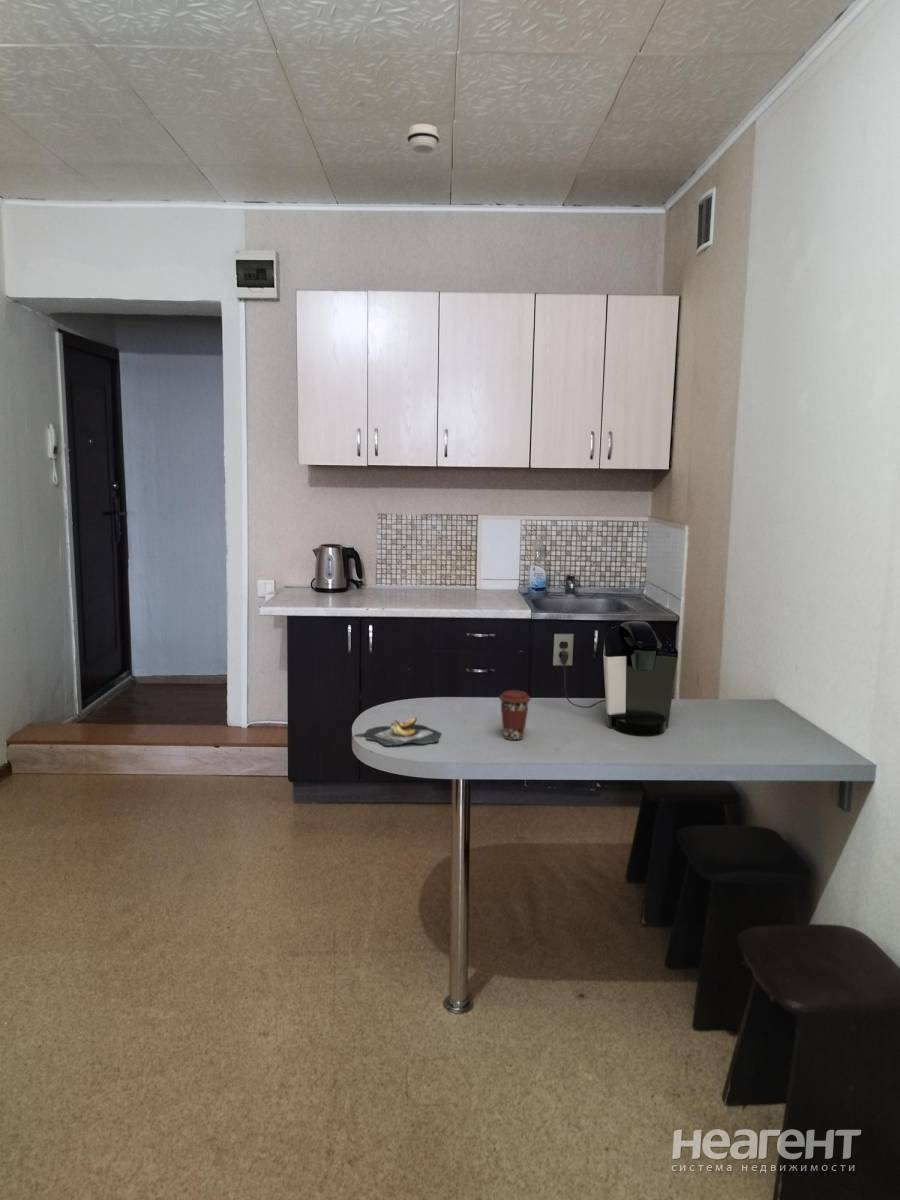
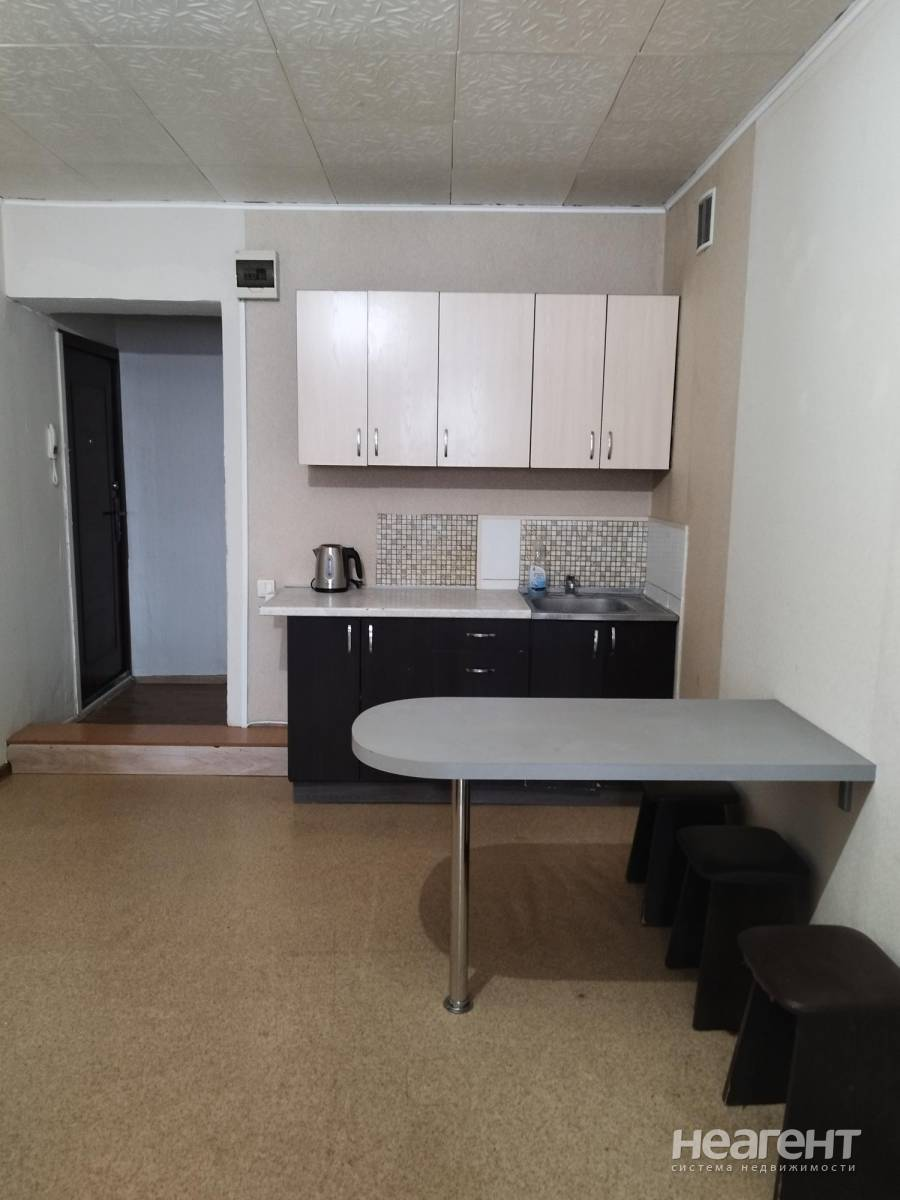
- smoke detector (423, 139)
- coffee cup (514, 715)
- coffee maker (617, 673)
- banana bunch (401, 726)
